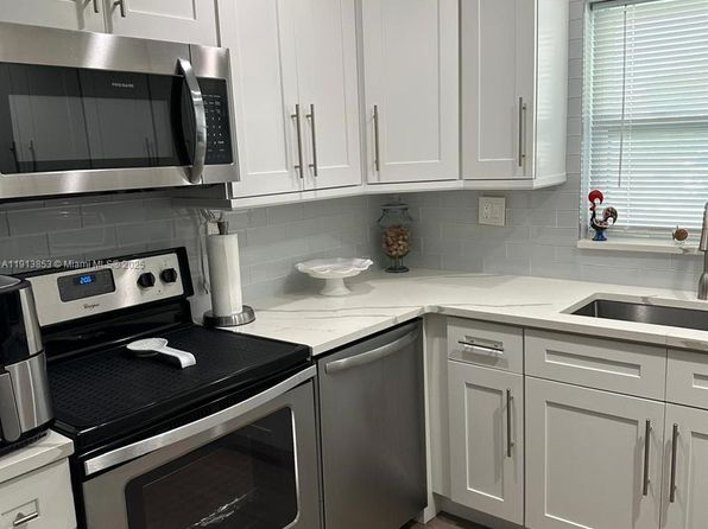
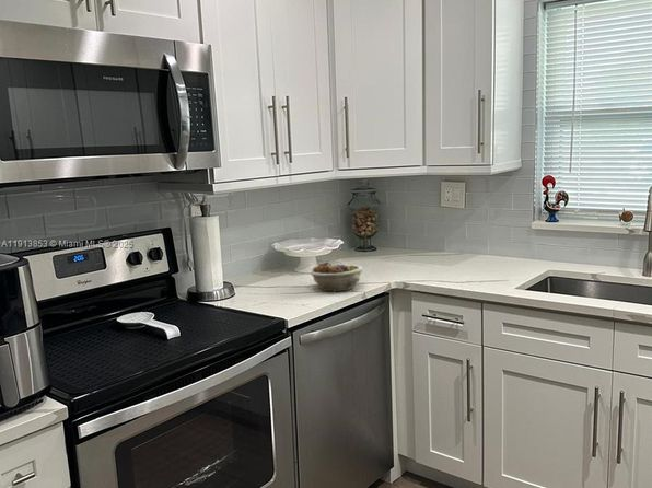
+ succulent planter (336, 274)
